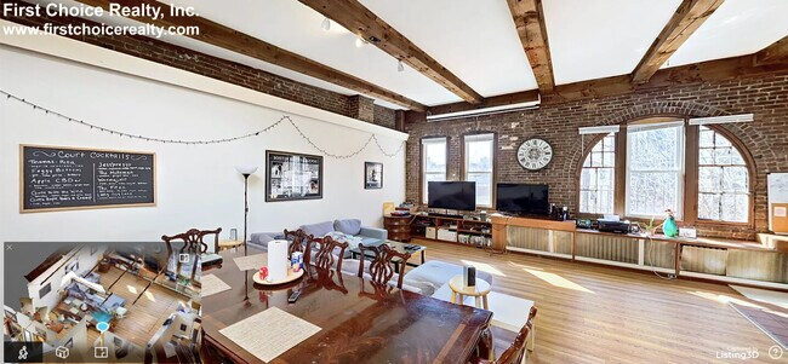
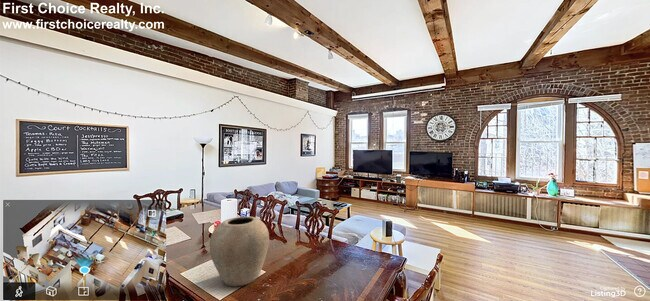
+ vase (240, 248)
